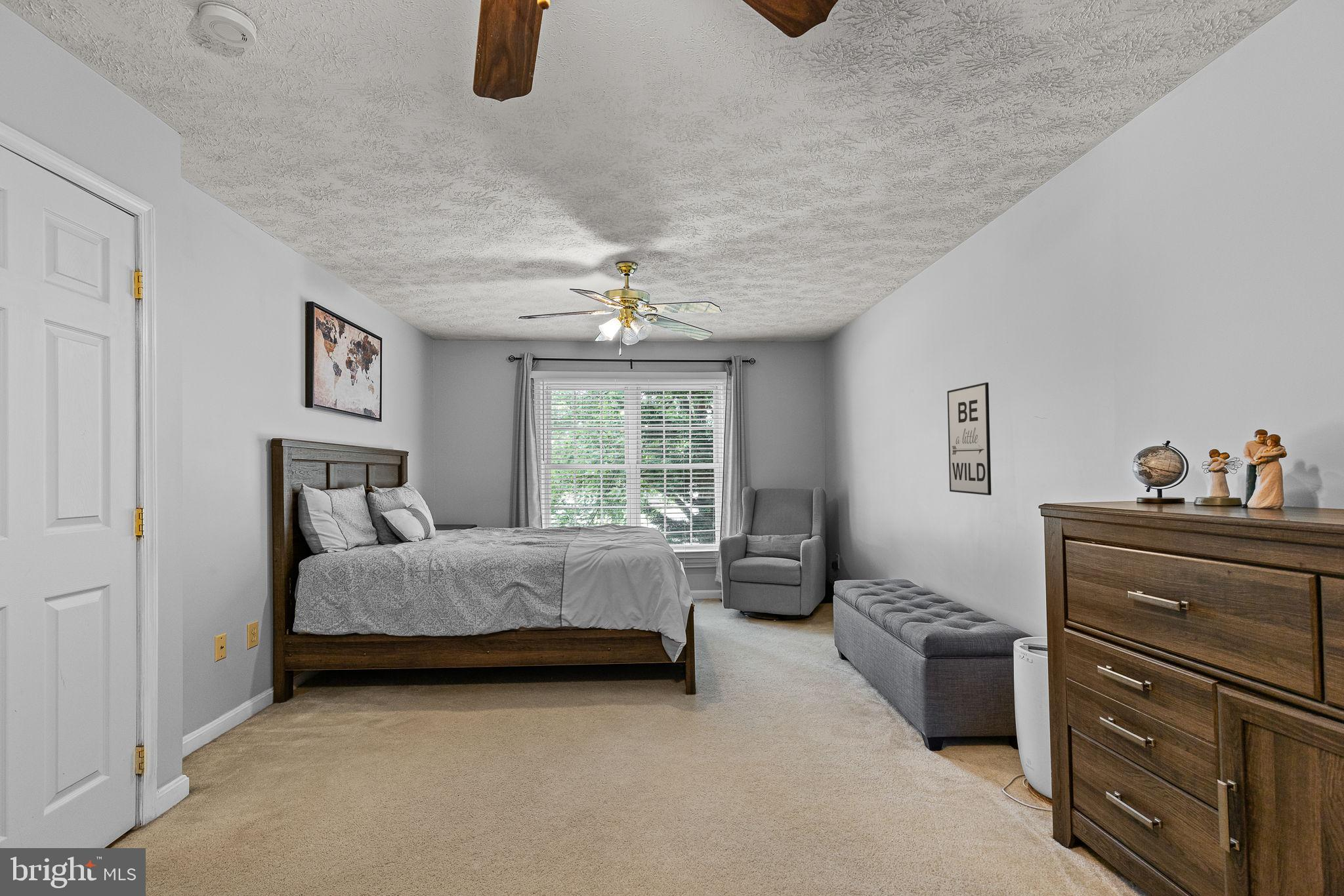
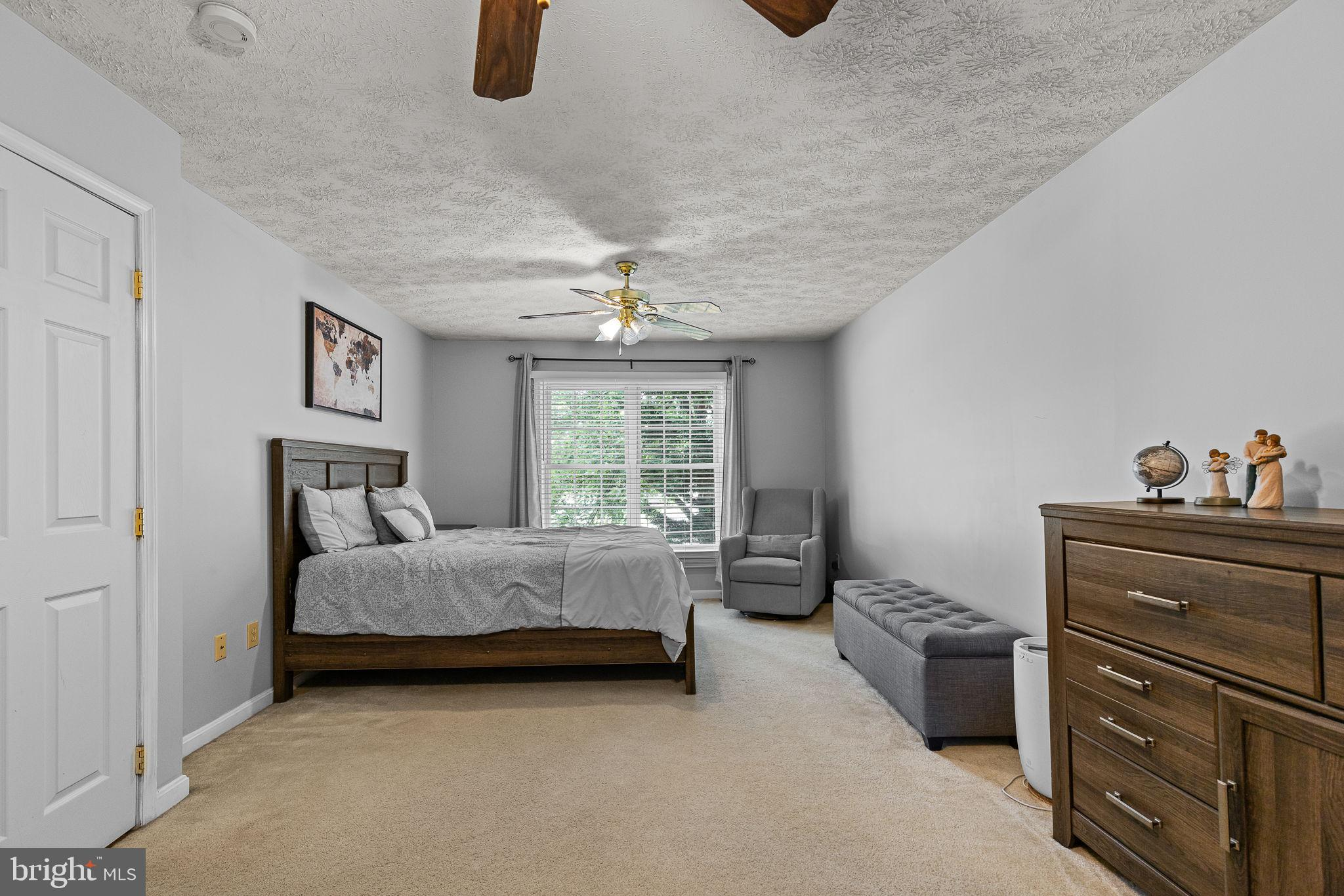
- wall art (968, 439)
